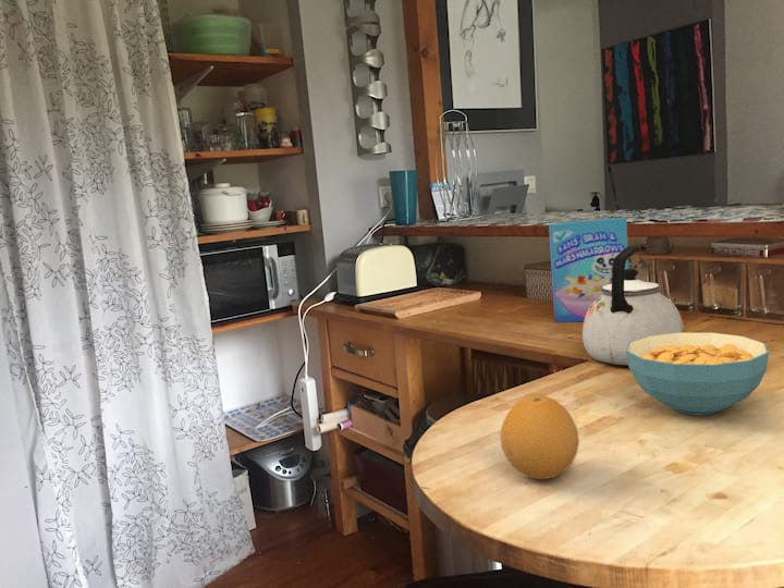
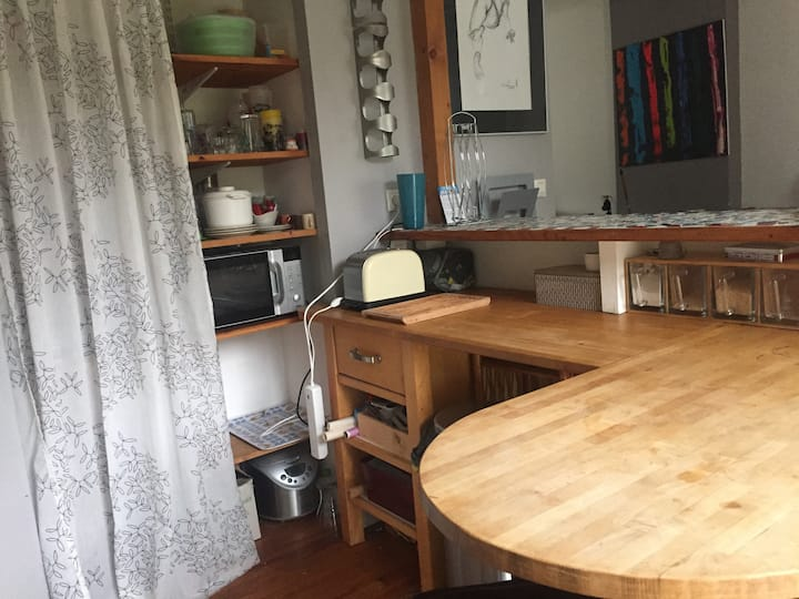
- cereal bowl (695, 378)
- cereal box (589, 270)
- fruit (538, 436)
- kettle (630, 303)
